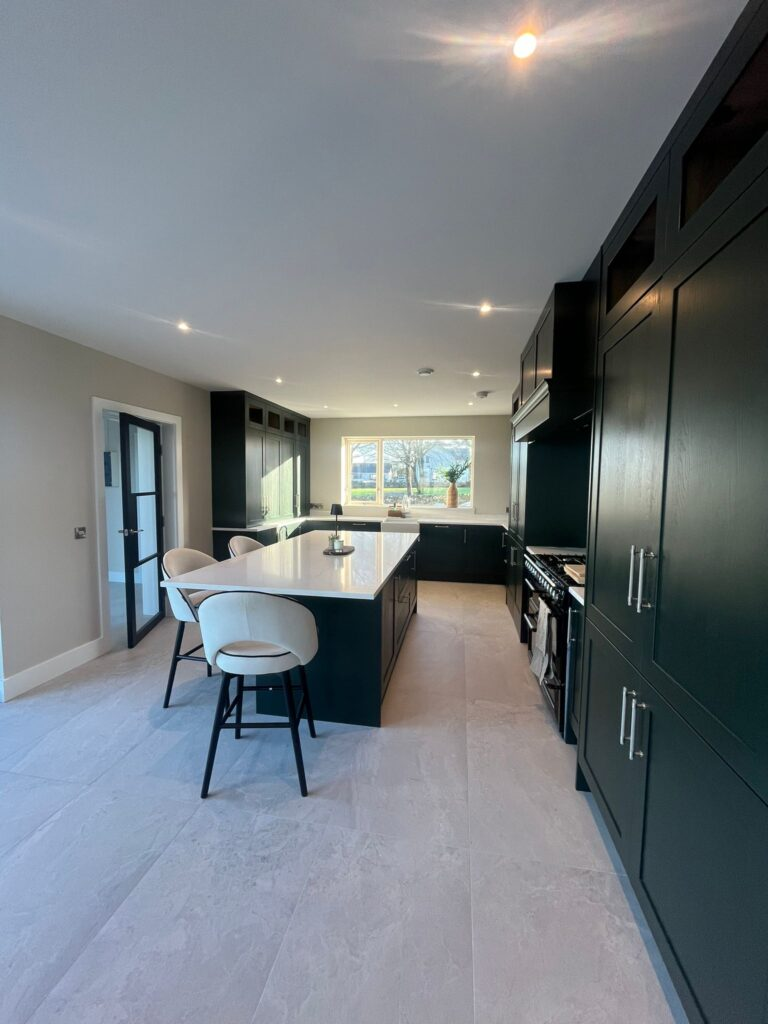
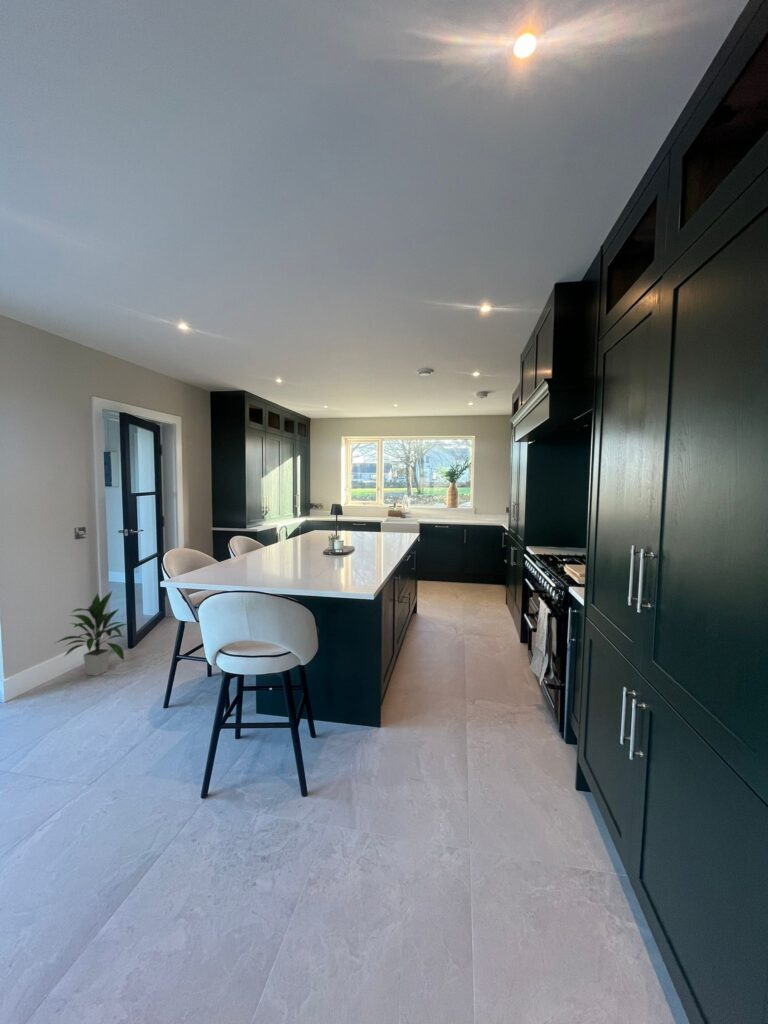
+ indoor plant (97, 634)
